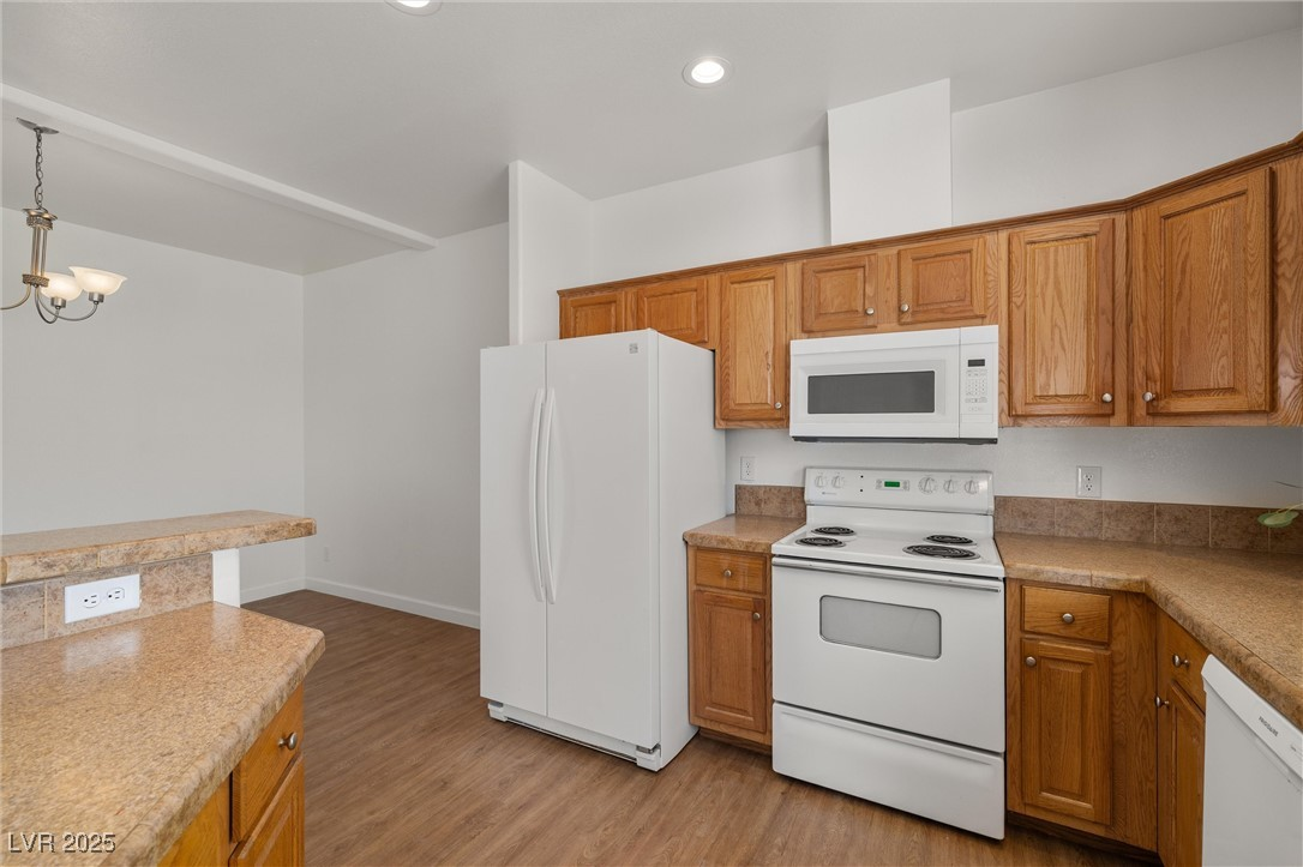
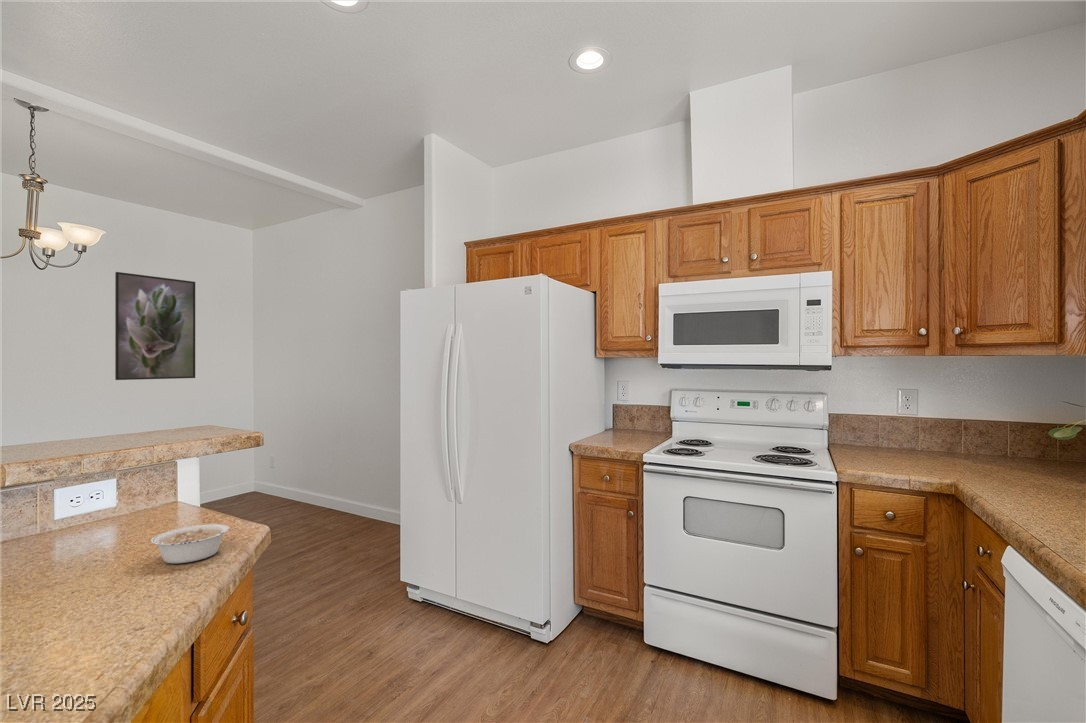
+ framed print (157, 328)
+ legume (194, 541)
